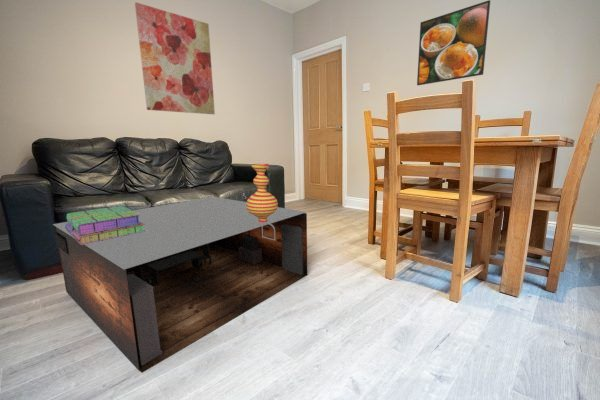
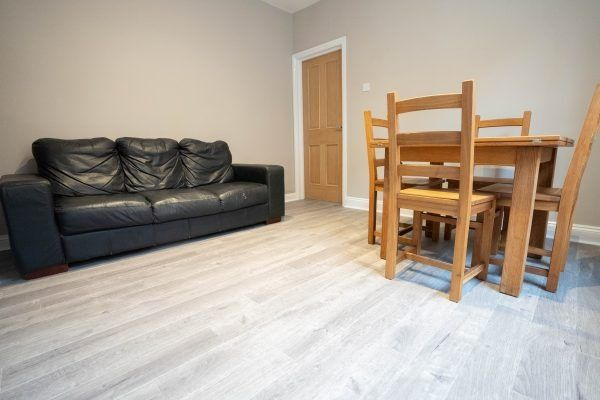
- wall art (179, 64)
- coffee table (190, 251)
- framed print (450, 47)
- stack of books (103, 222)
- vase (261, 192)
